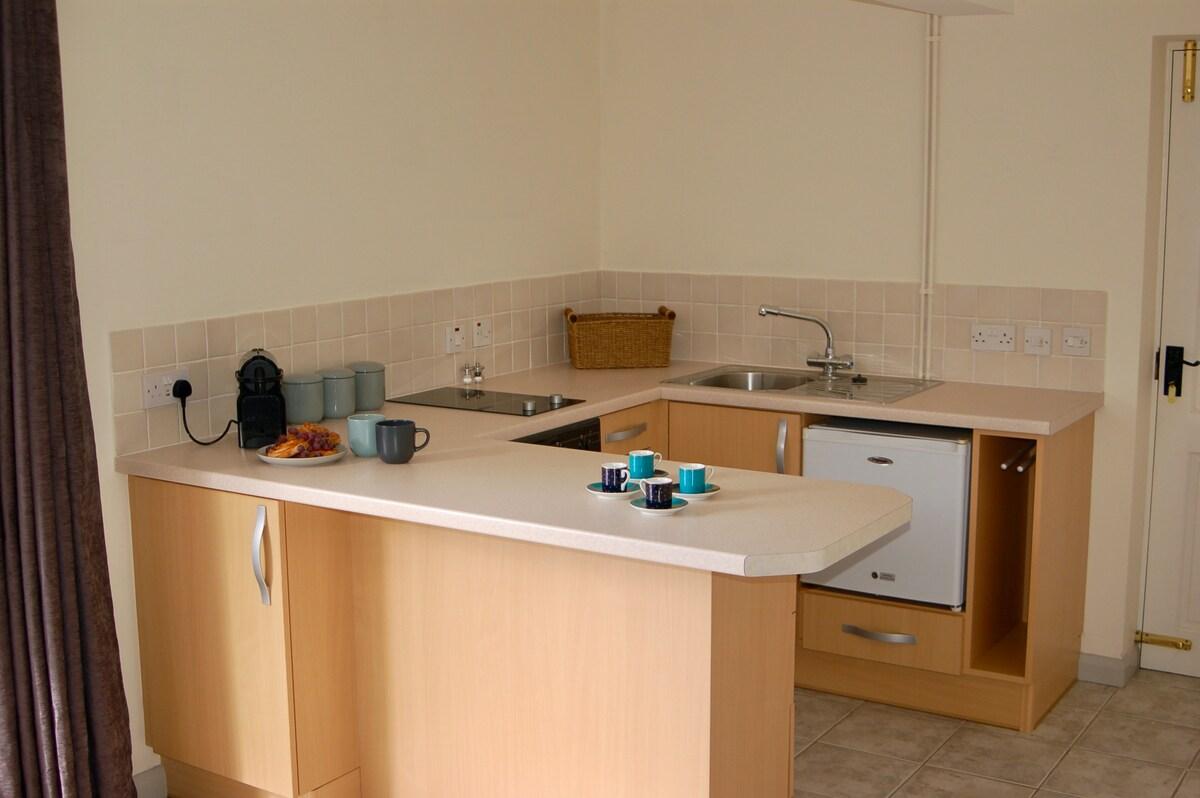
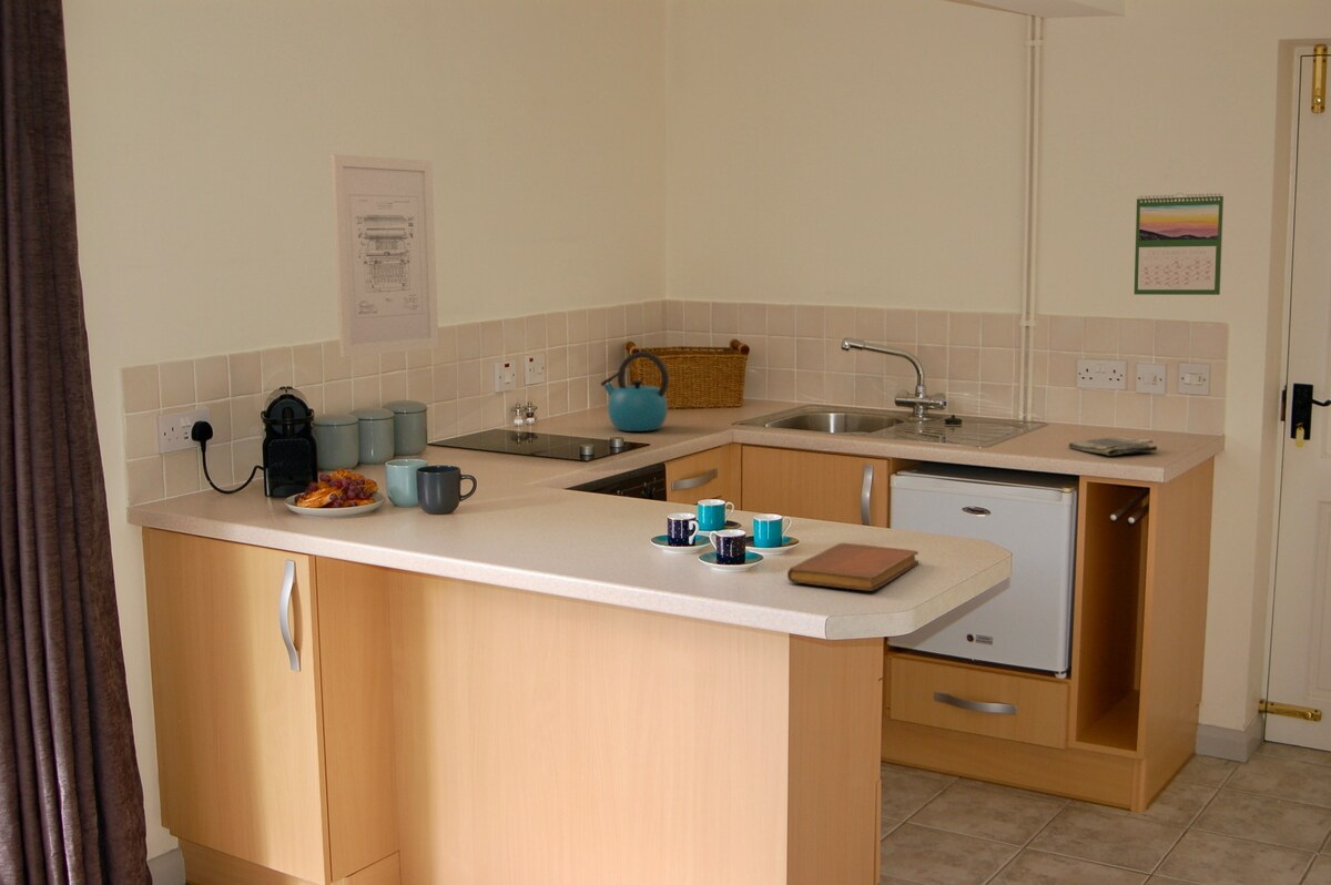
+ wall art (387, 255)
+ kettle (633, 390)
+ notebook (854, 564)
+ dish towel (1112, 445)
+ calendar (1178, 243)
